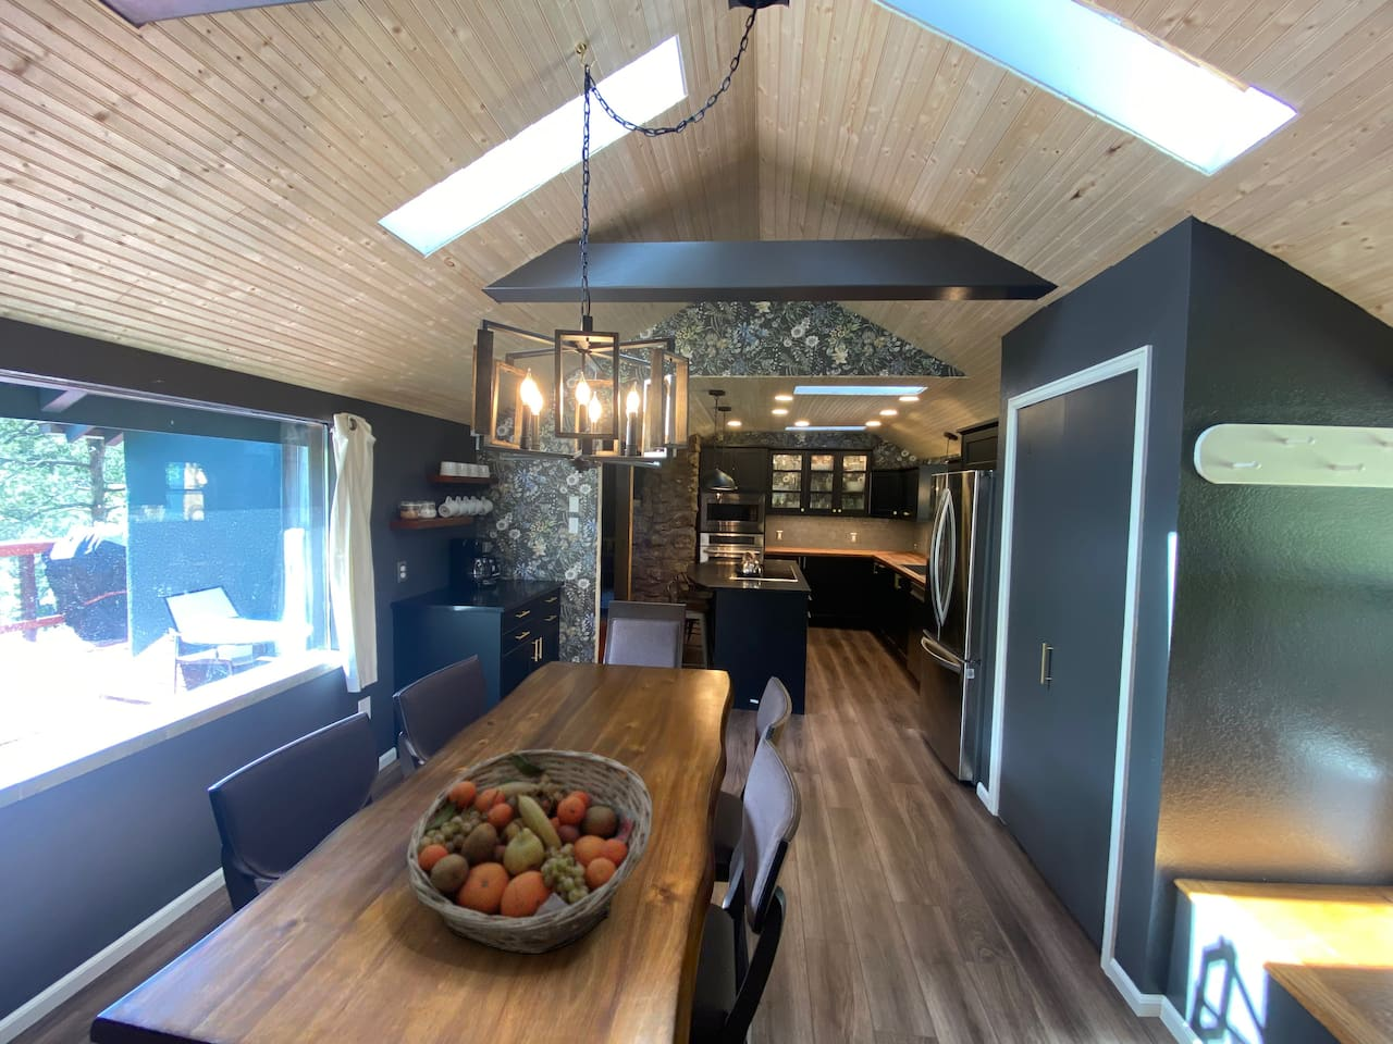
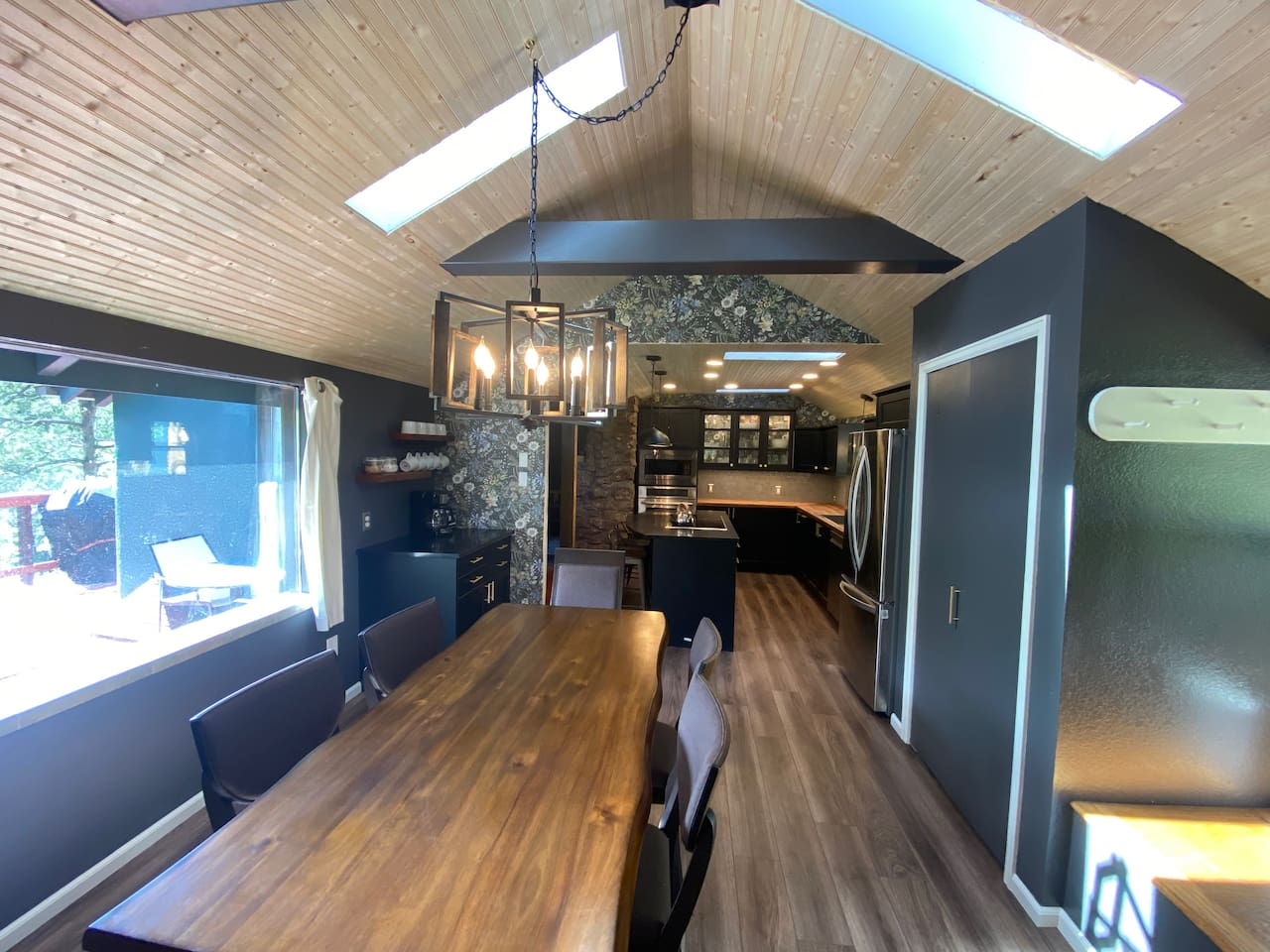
- fruit basket (532, 841)
